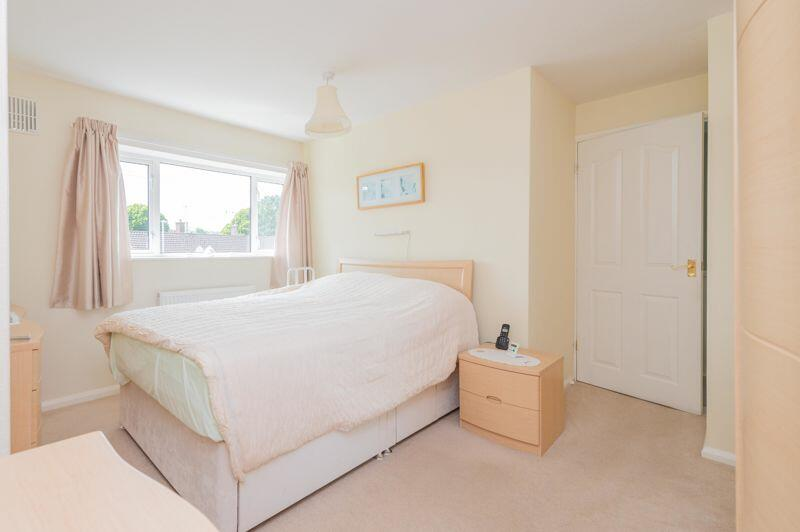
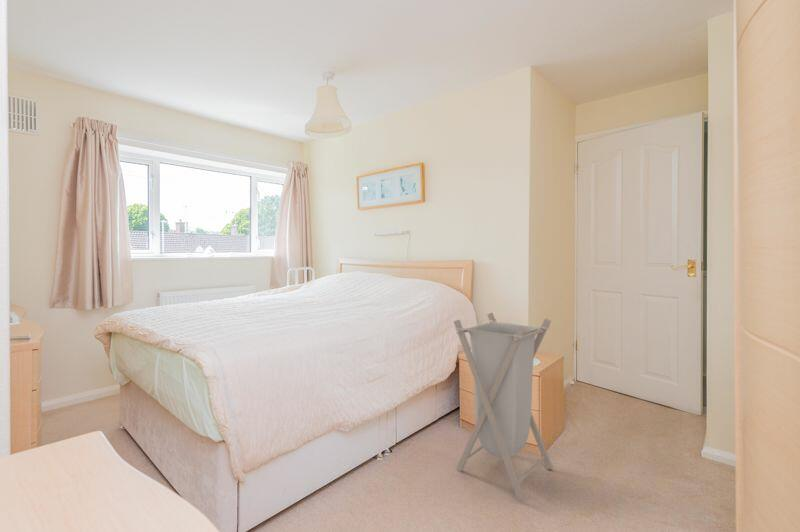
+ laundry hamper (503, 394)
